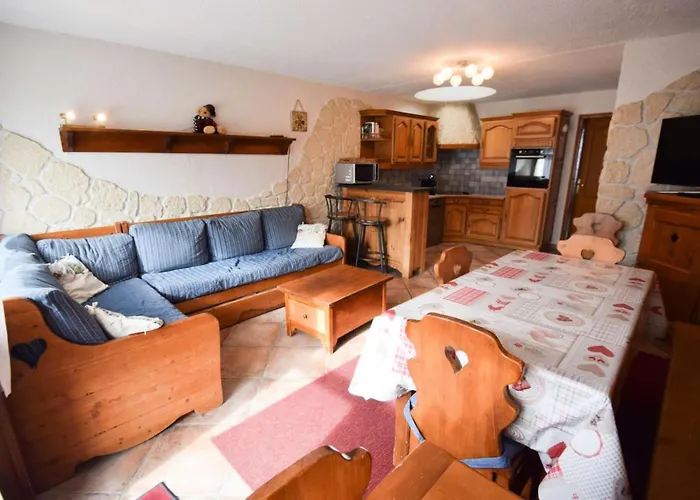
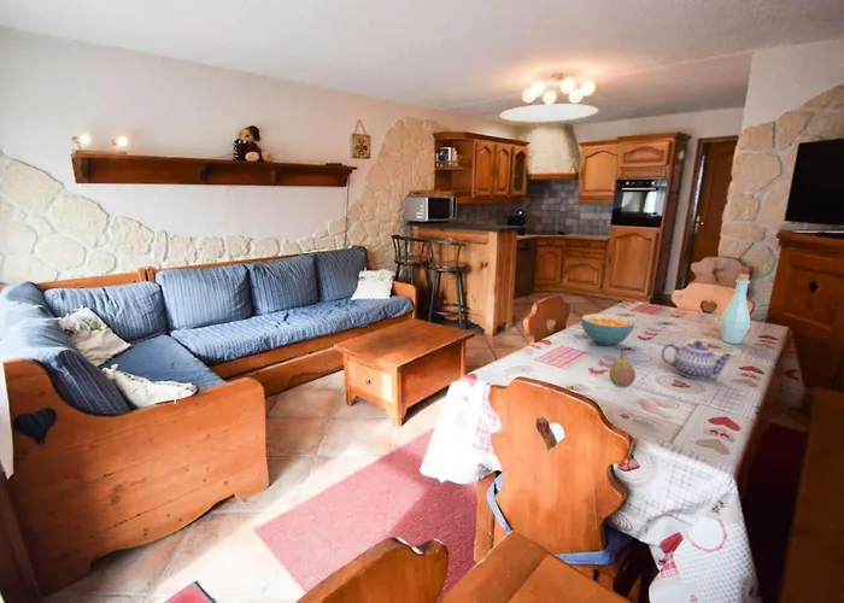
+ fruit (622, 367)
+ cereal bowl (605, 330)
+ bottle (737, 308)
+ teapot (694, 357)
